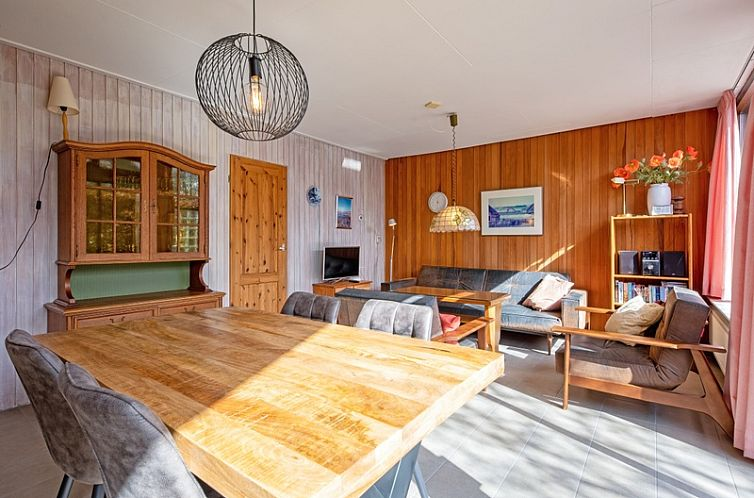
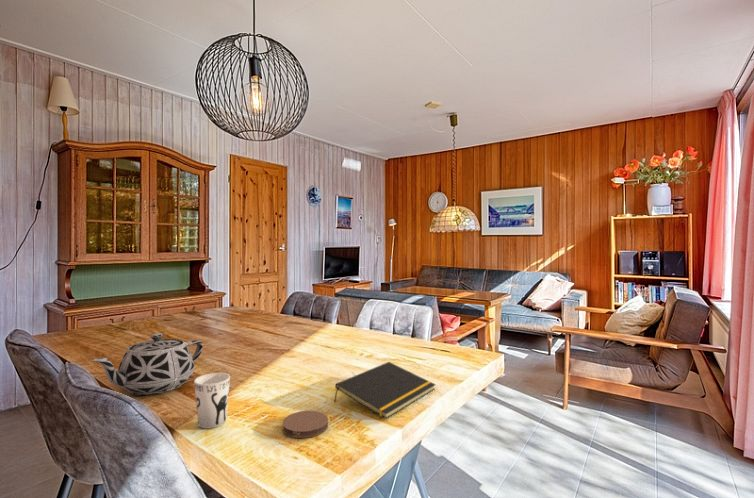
+ cup (212, 400)
+ teapot (153, 361)
+ coaster (305, 423)
+ notepad (387, 386)
